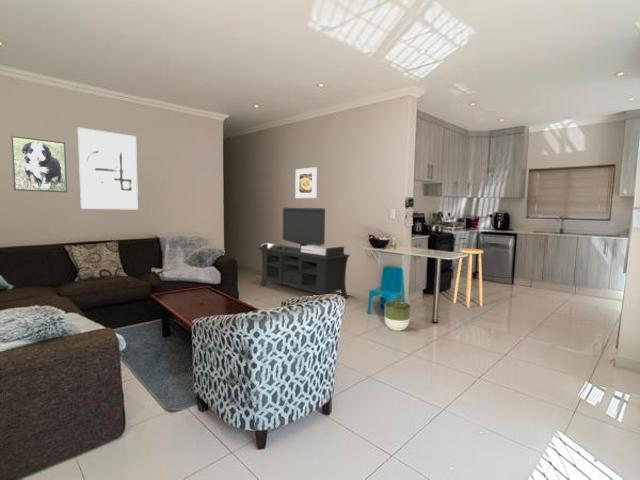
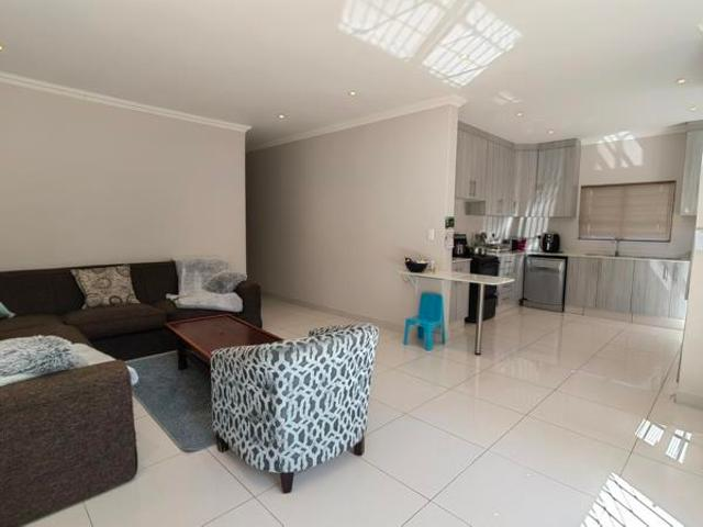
- planter (397, 317)
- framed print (305, 183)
- stool (469, 277)
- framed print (40, 165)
- media console (300, 250)
- wall art (109, 171)
